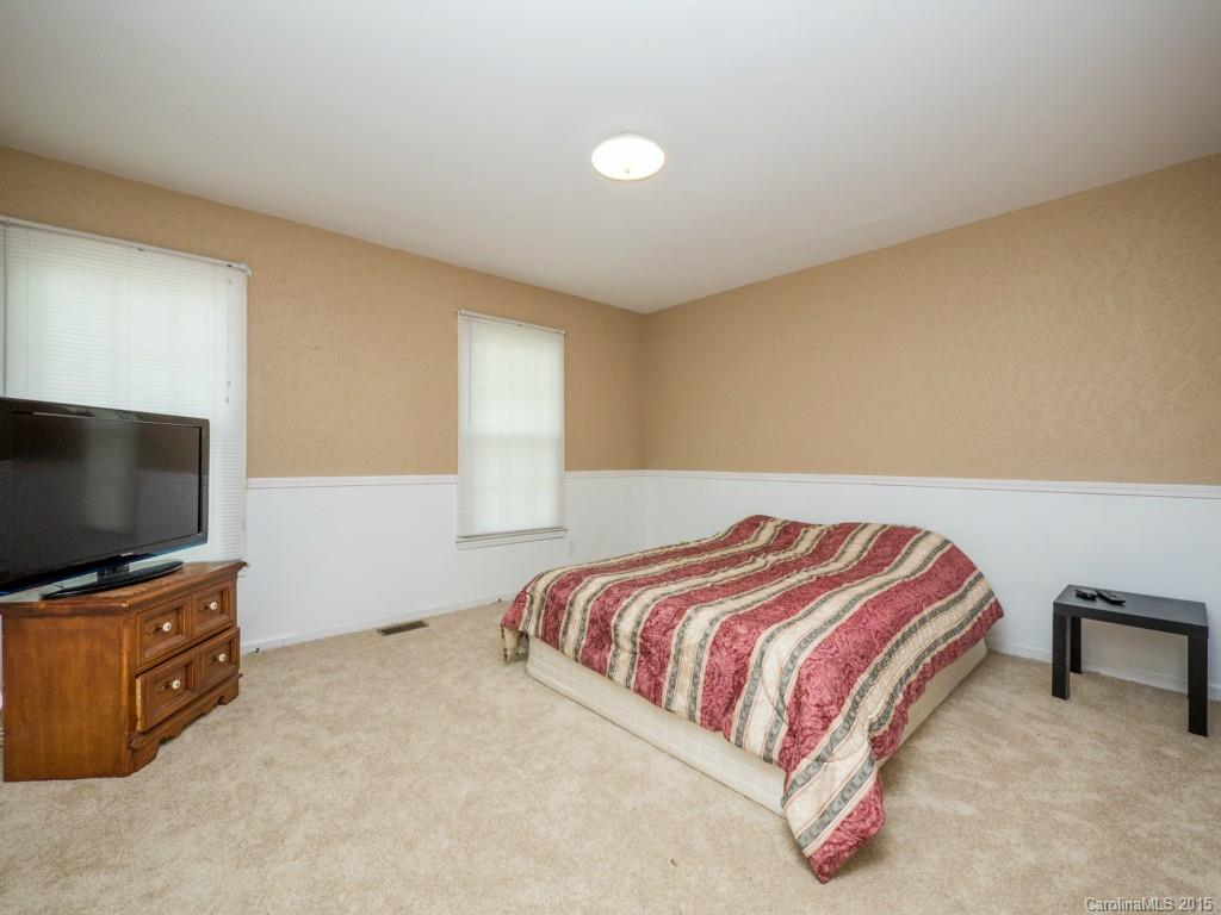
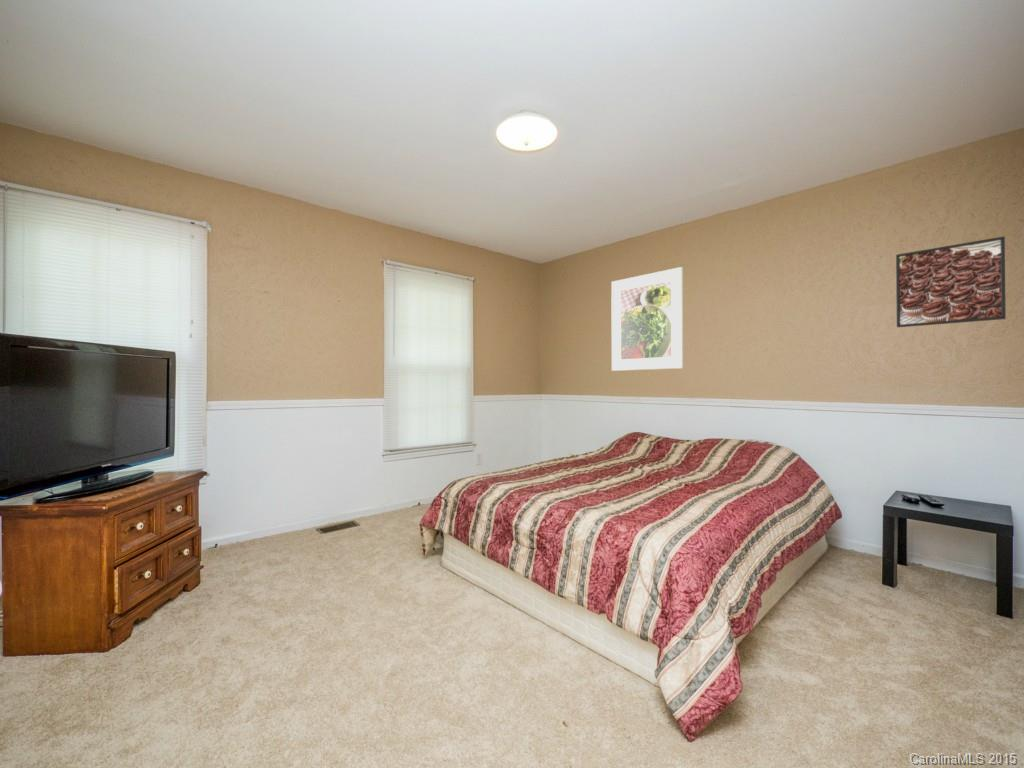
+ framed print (947, 284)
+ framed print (645, 322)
